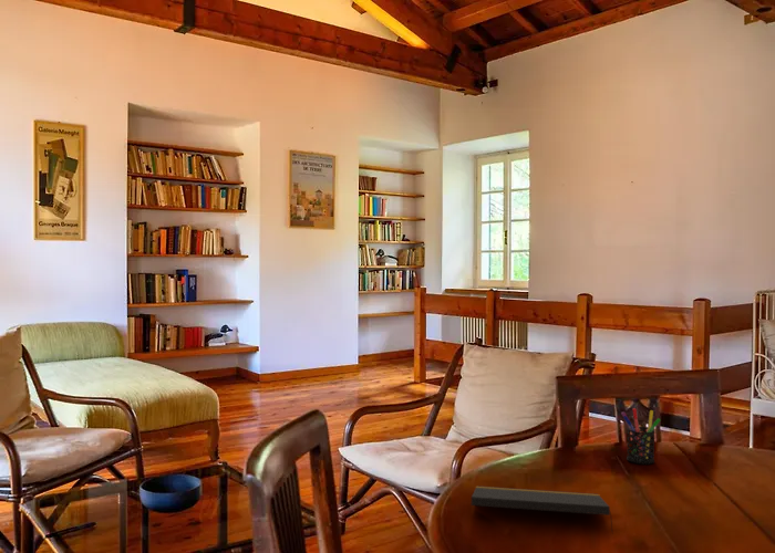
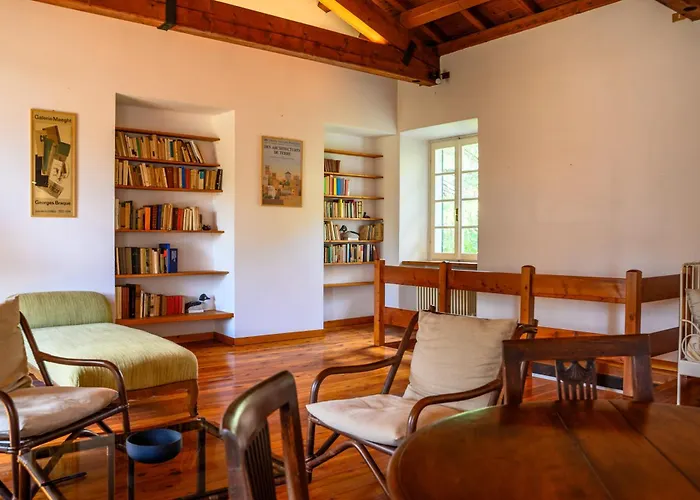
- pen holder (642, 435)
- notepad (537, 499)
